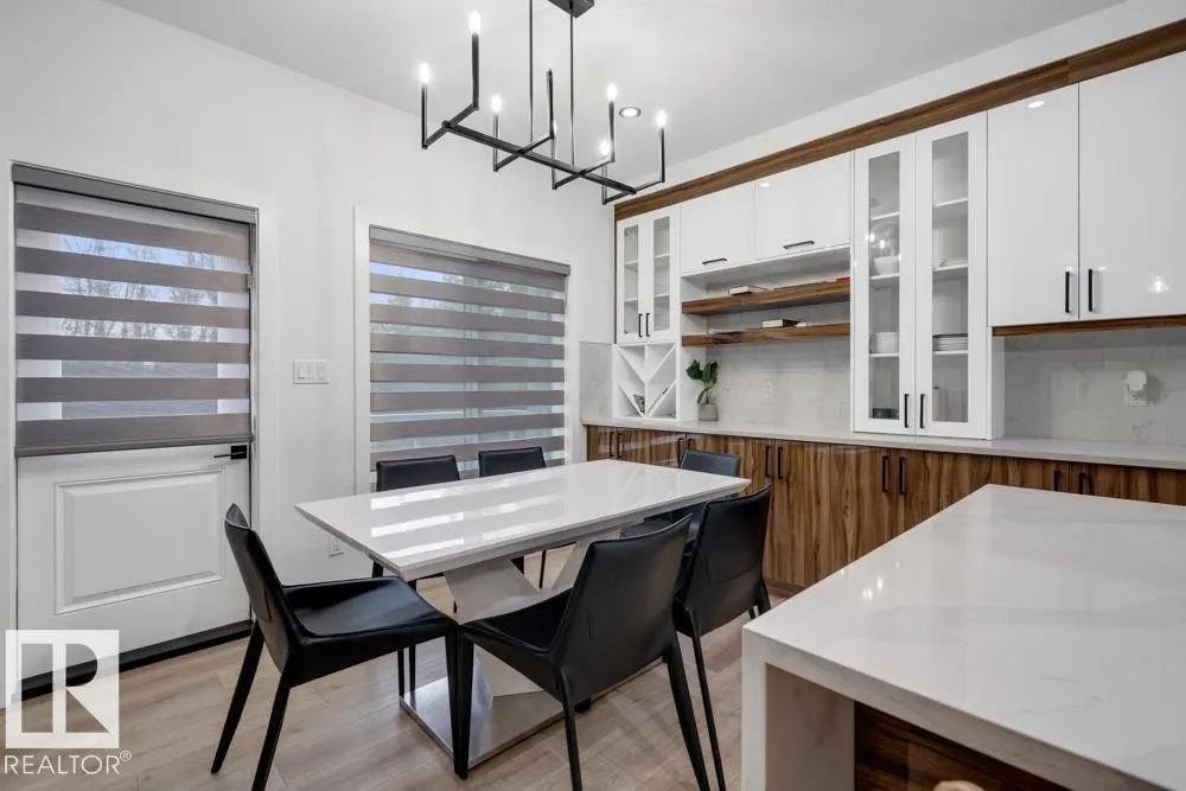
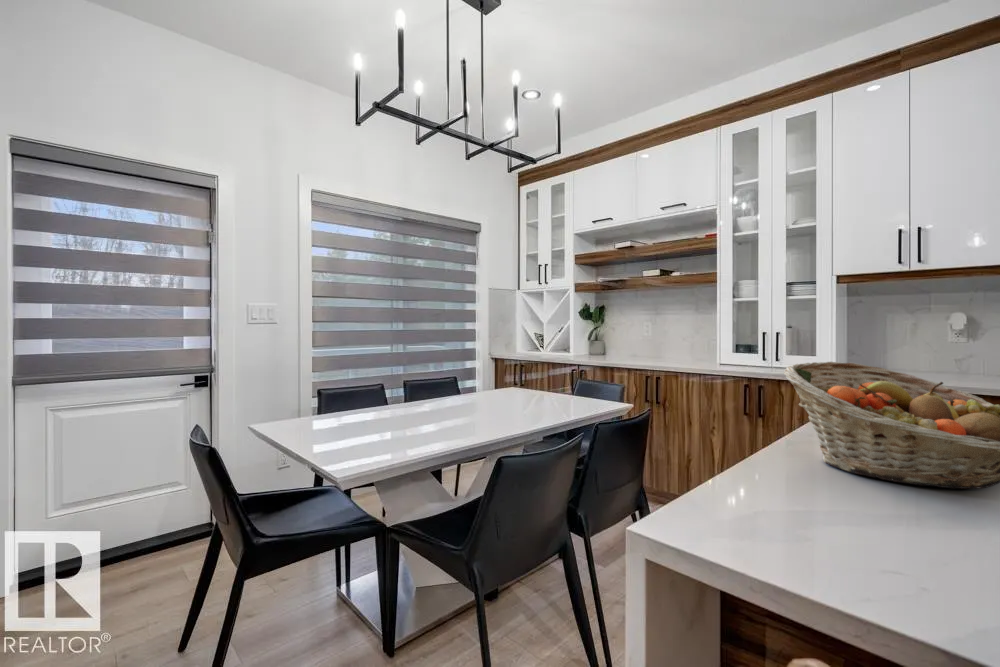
+ fruit basket (899, 415)
